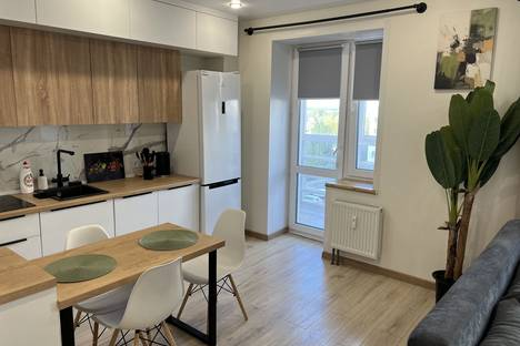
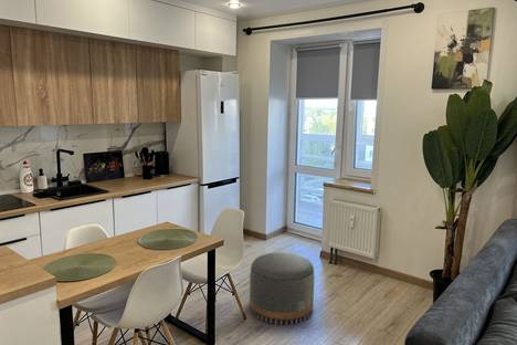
+ pouf (282, 283)
